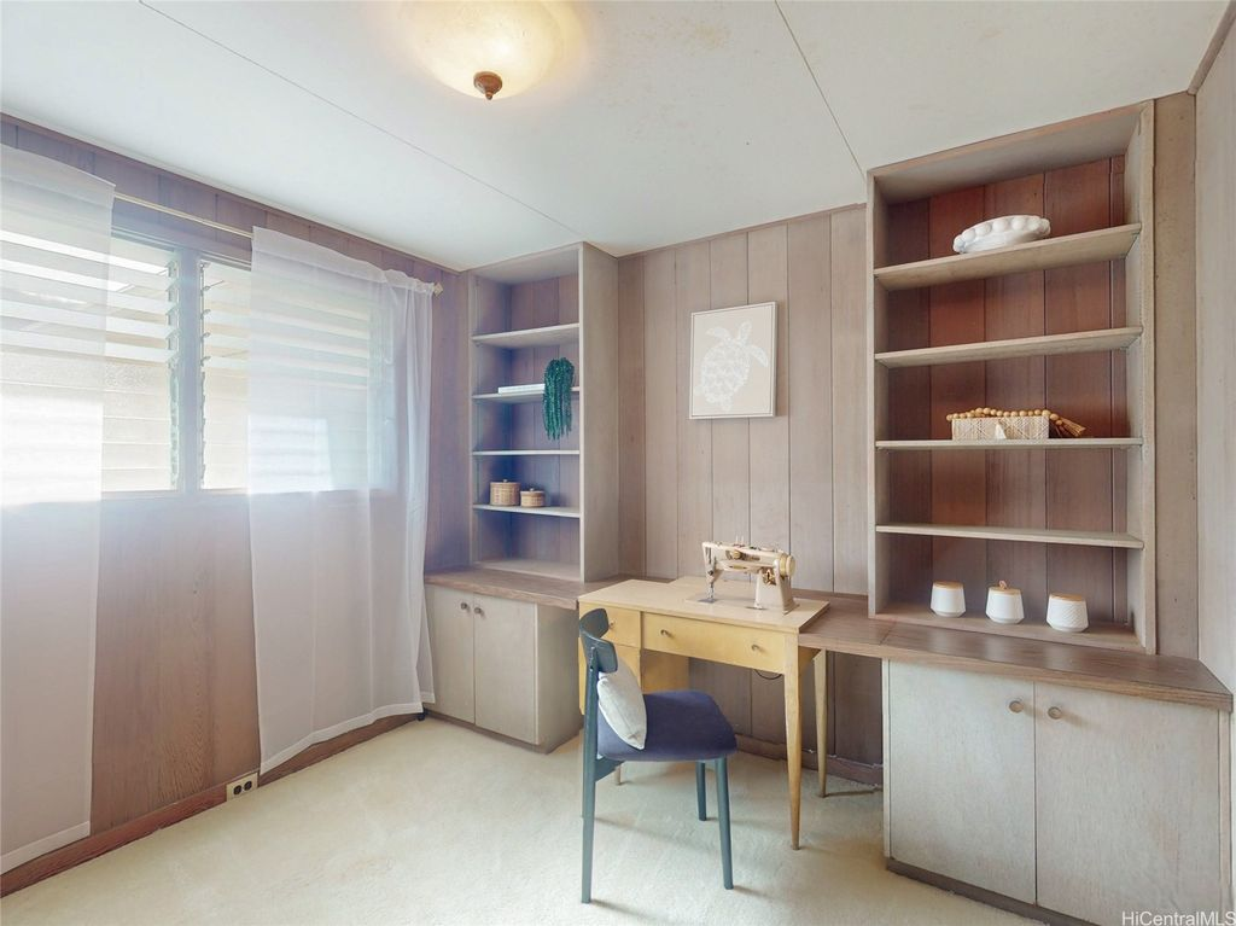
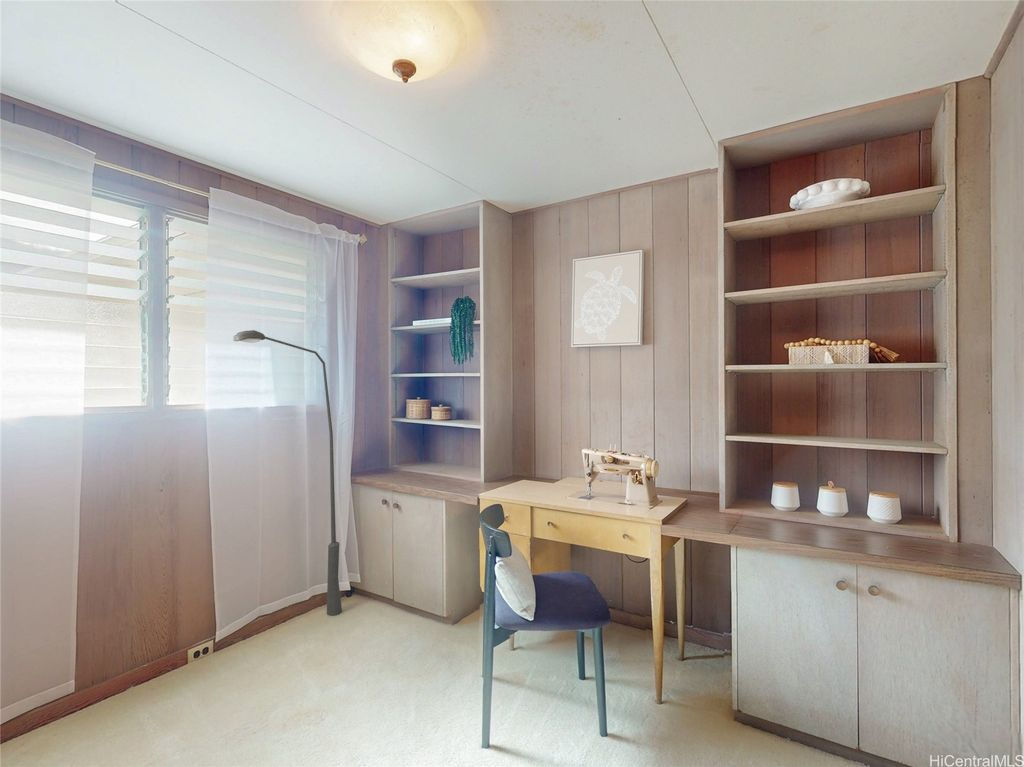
+ floor lamp (330, 481)
